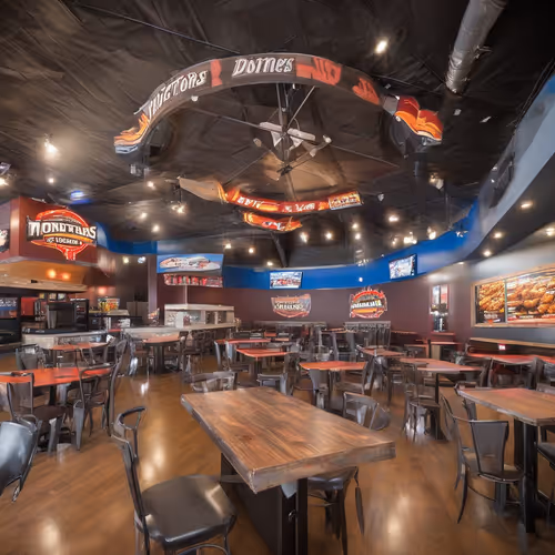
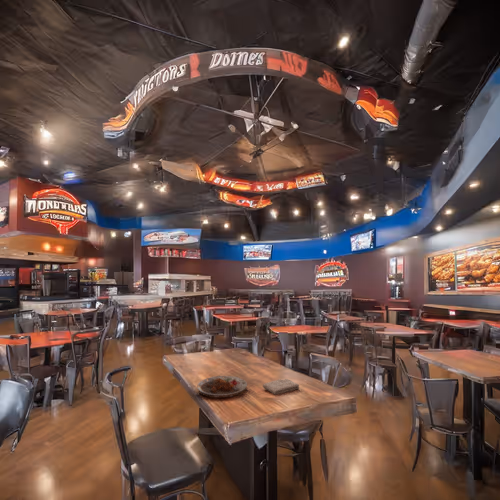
+ washcloth (281, 386)
+ plate (222, 384)
